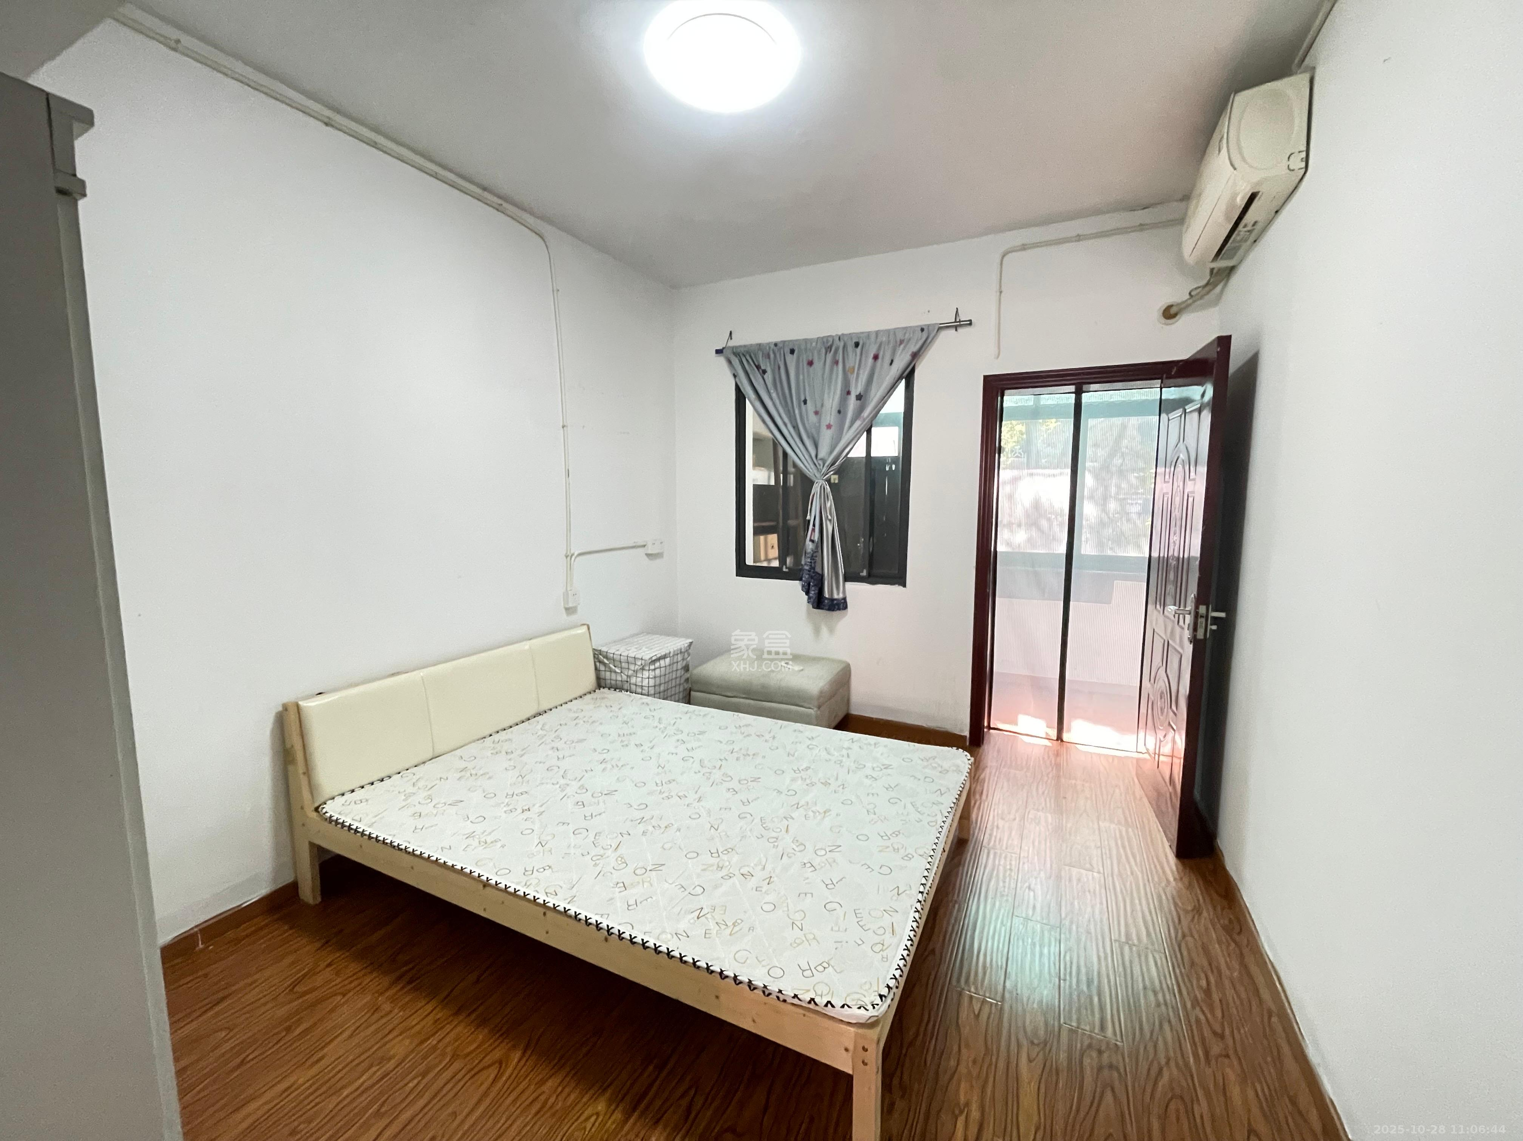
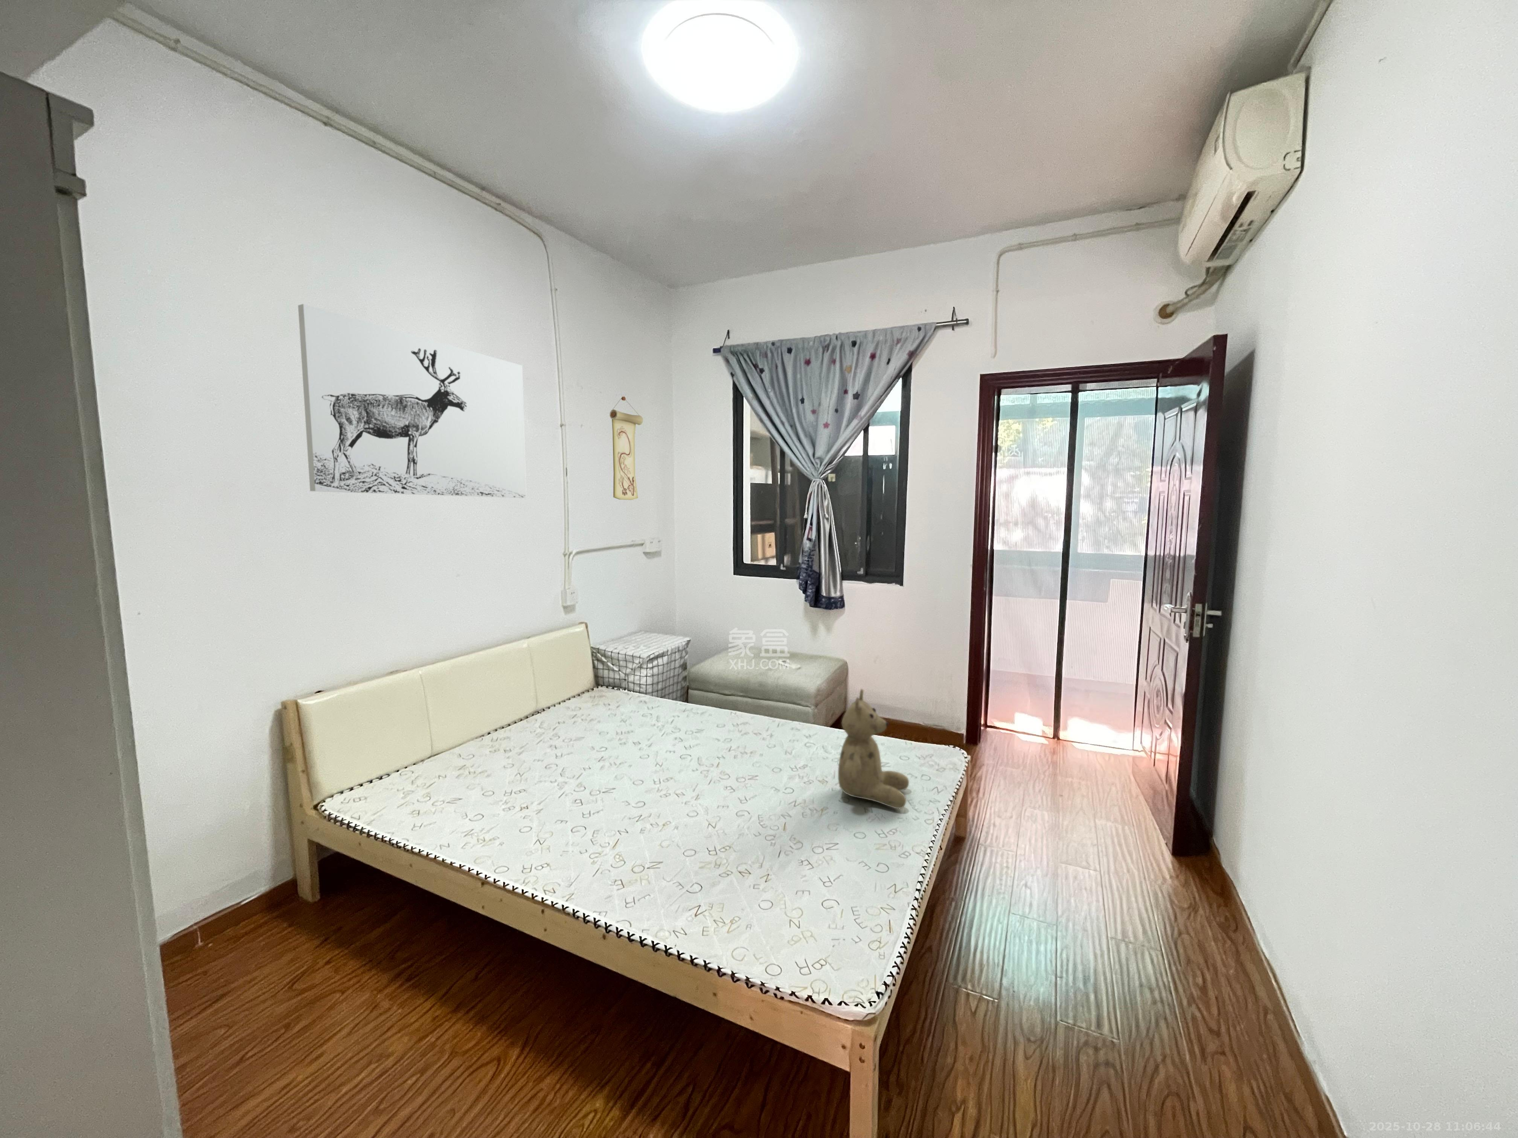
+ wall art (433, 418)
+ teddy bear (874, 745)
+ wall scroll (626, 448)
